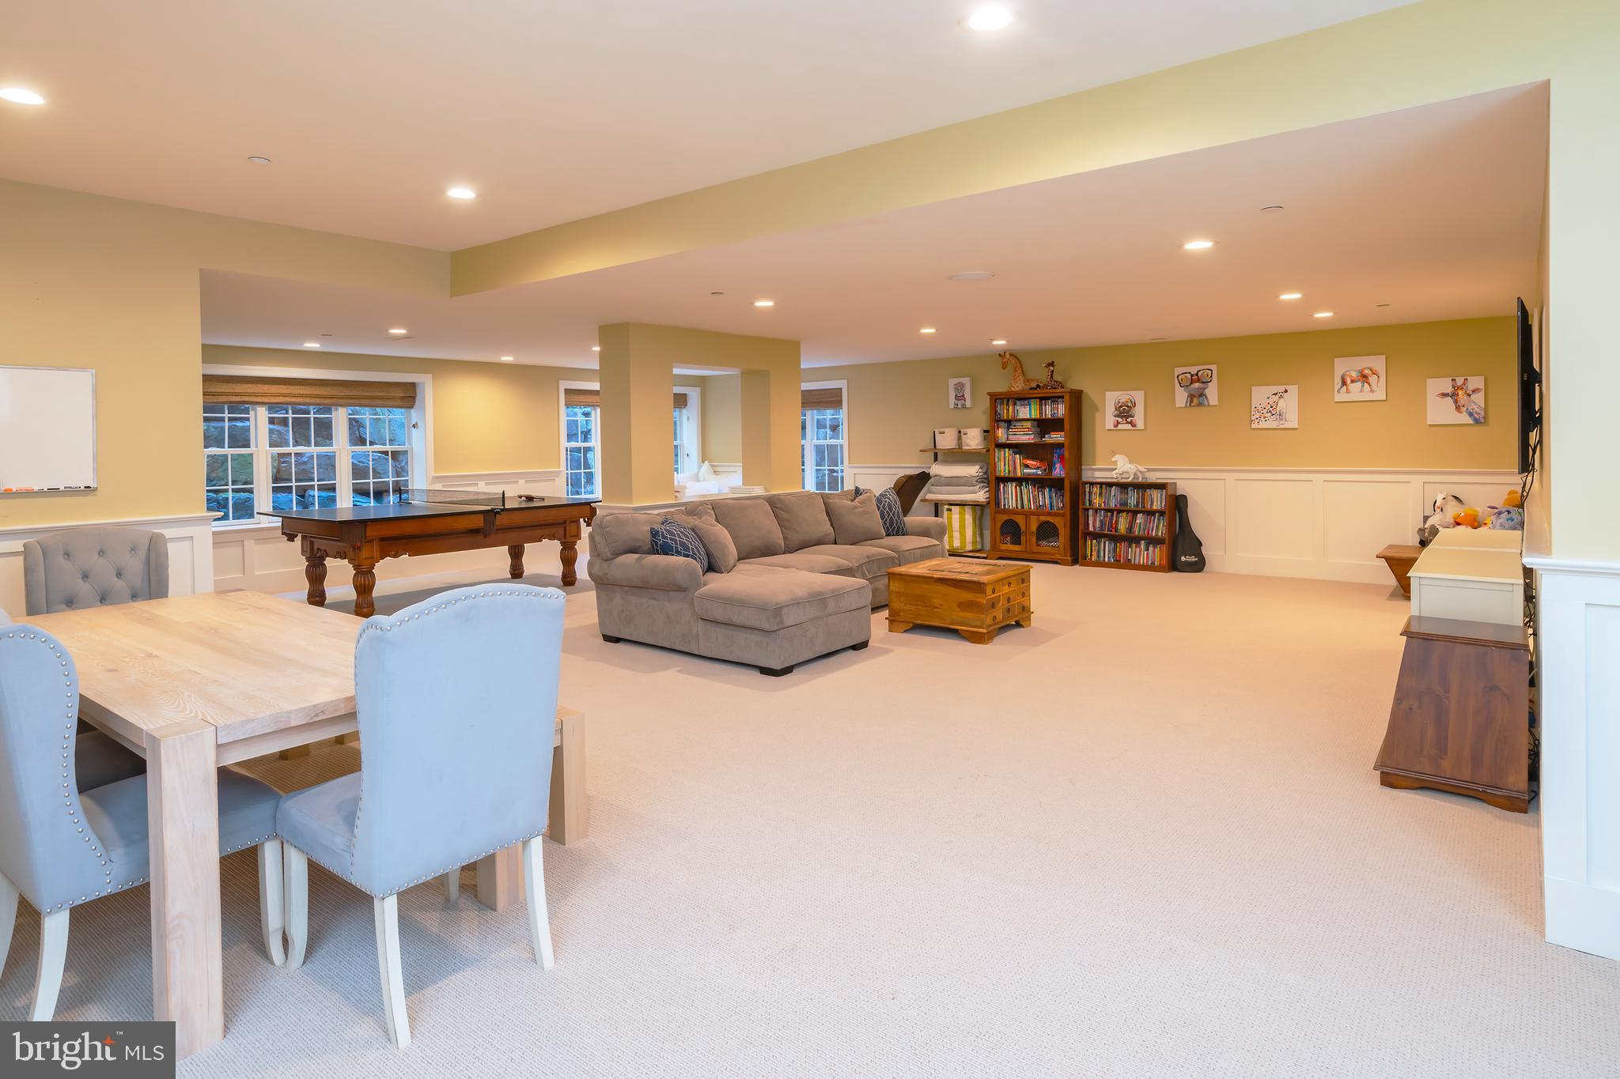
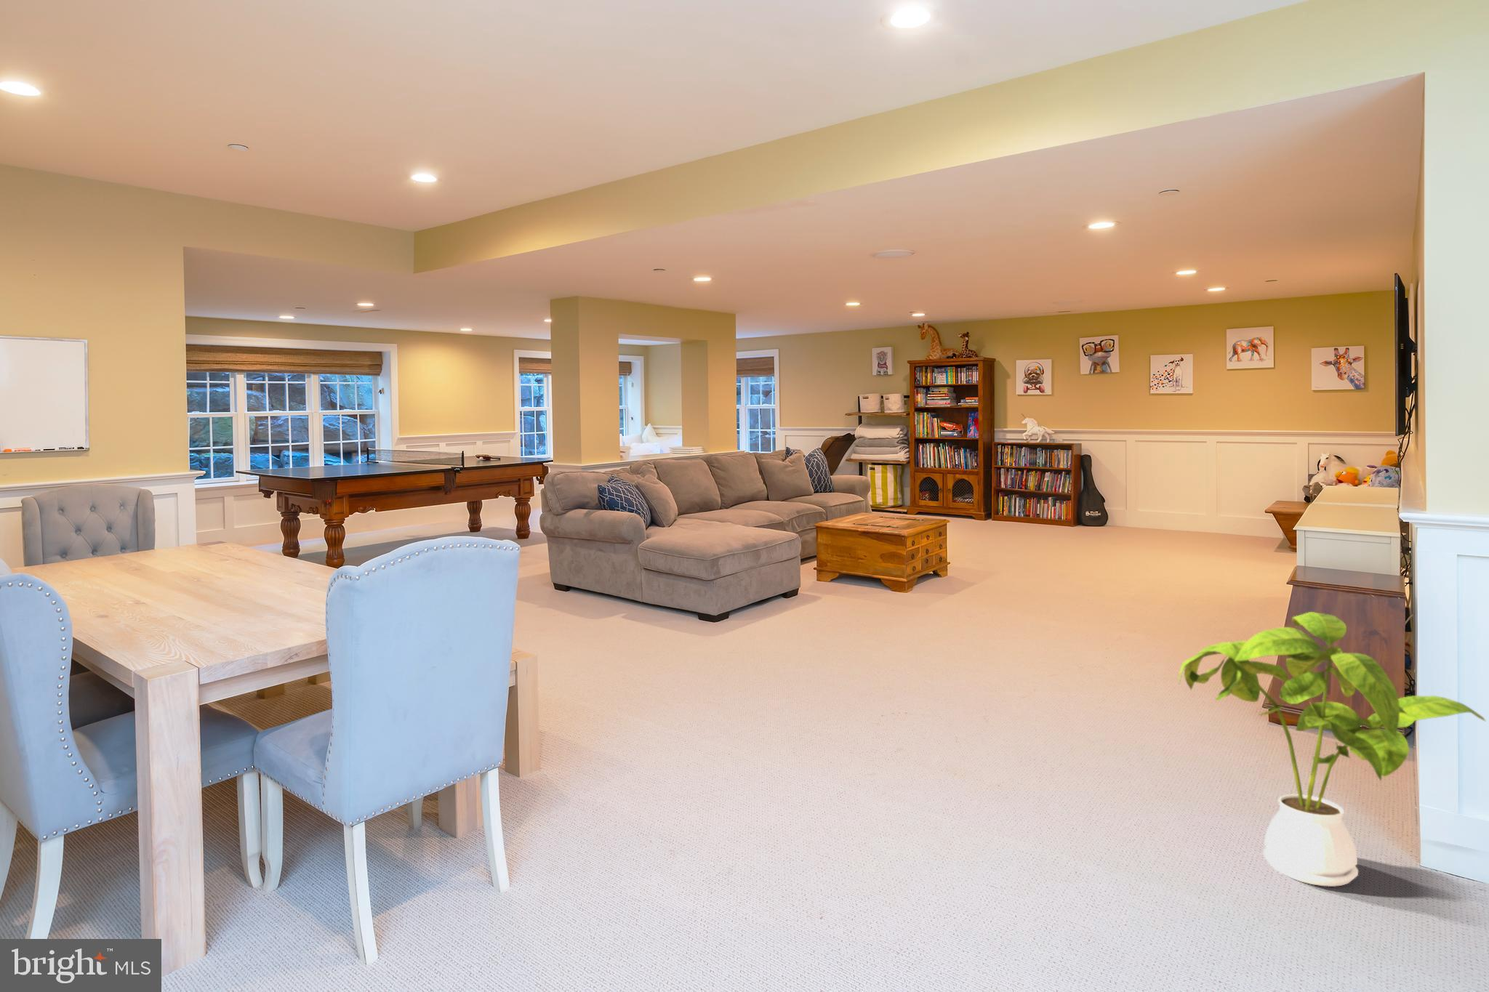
+ house plant (1330, 755)
